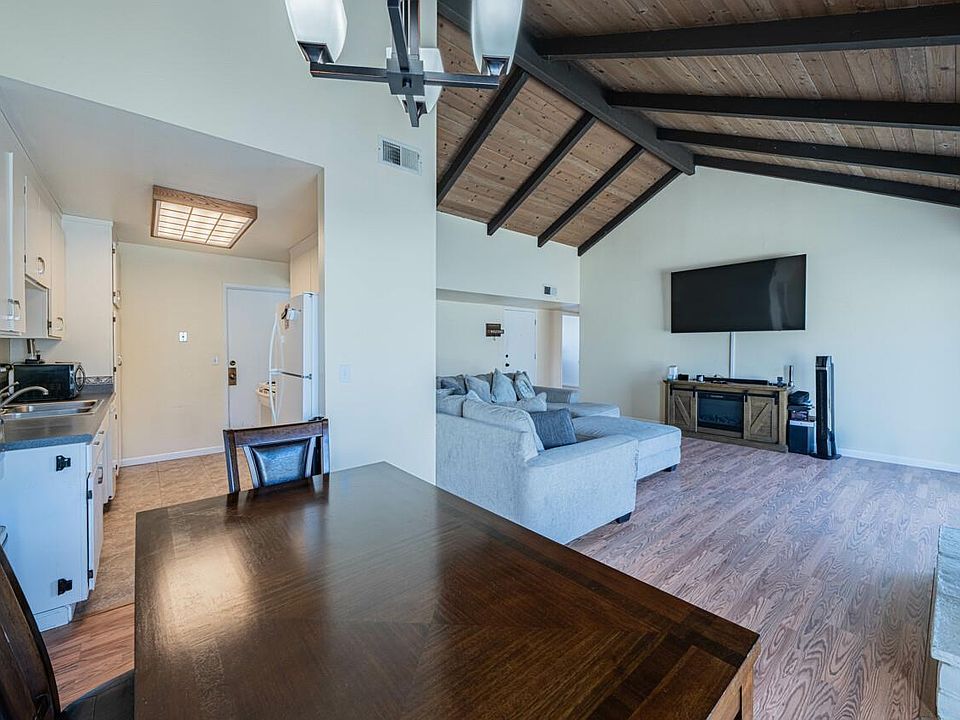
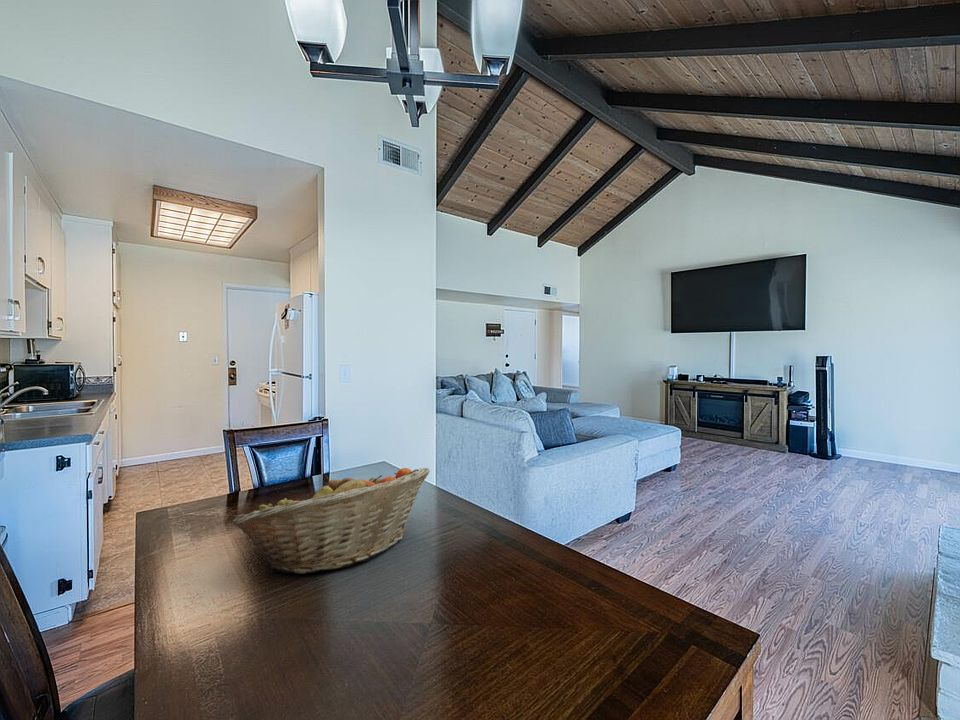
+ fruit basket (341, 508)
